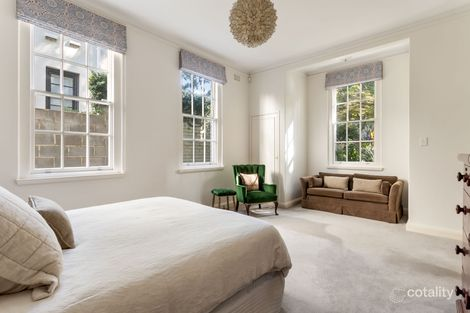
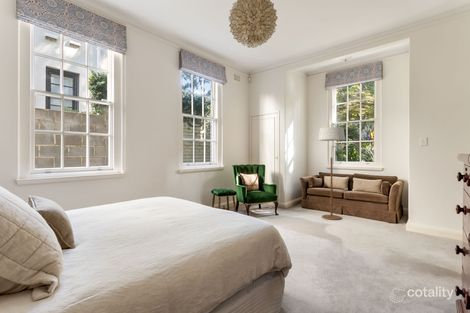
+ floor lamp (331, 170)
